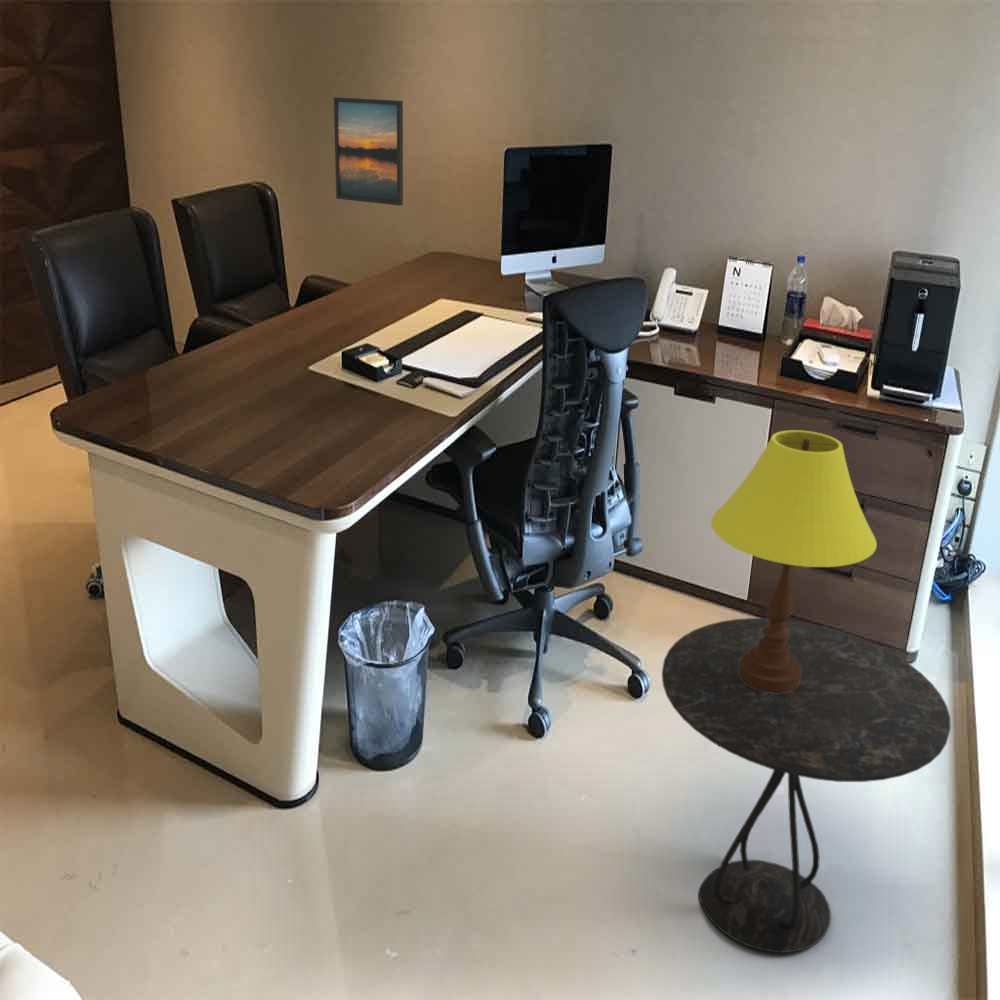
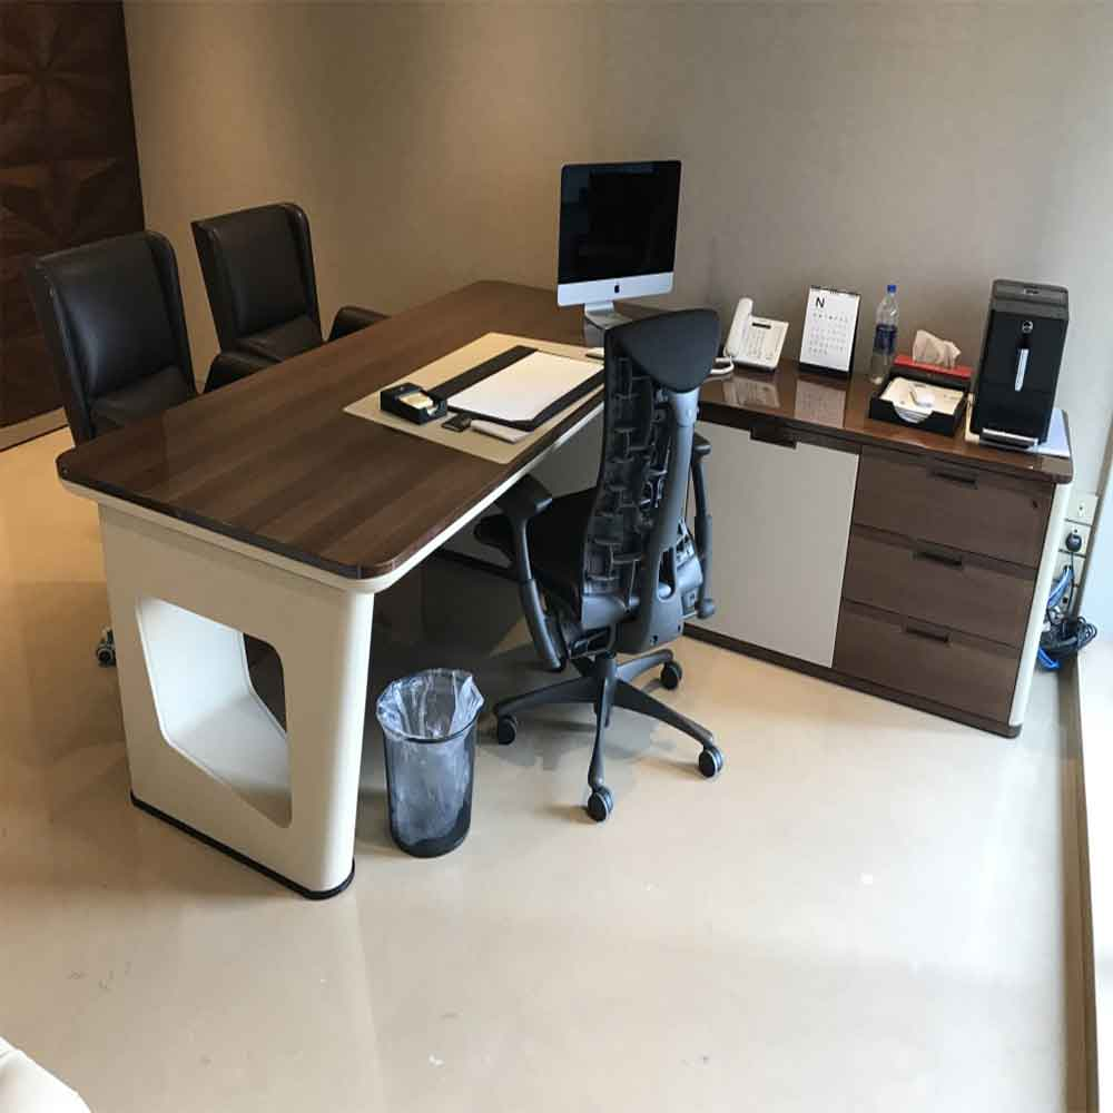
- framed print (368, 151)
- table lamp (787, 562)
- side table (788, 798)
